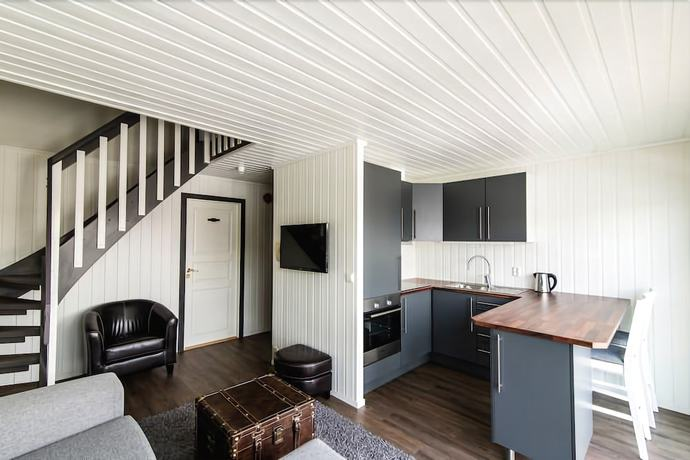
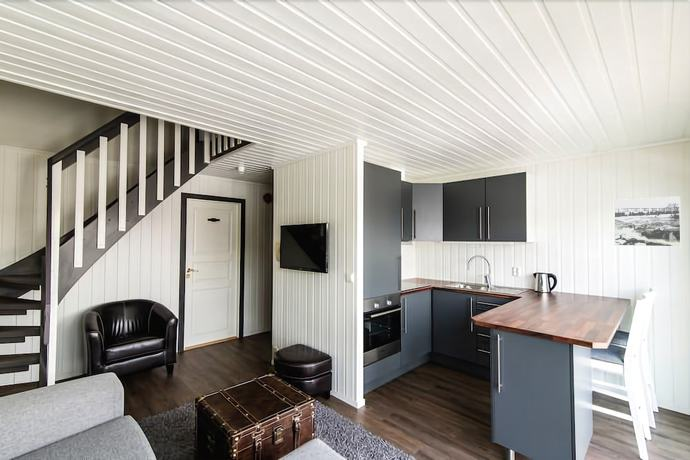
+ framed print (645, 222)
